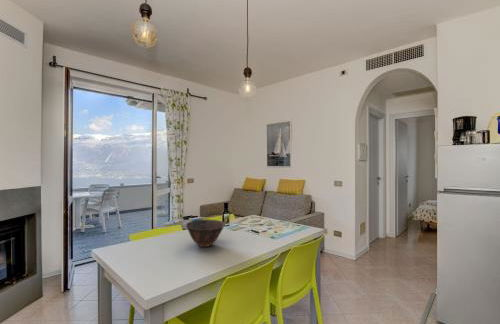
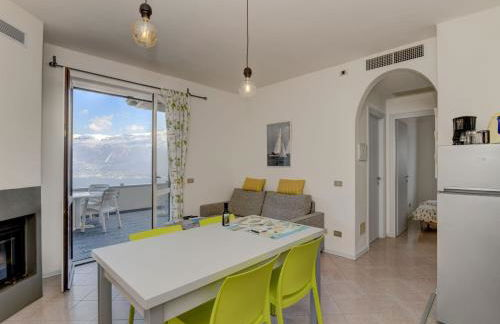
- bowl (205, 234)
